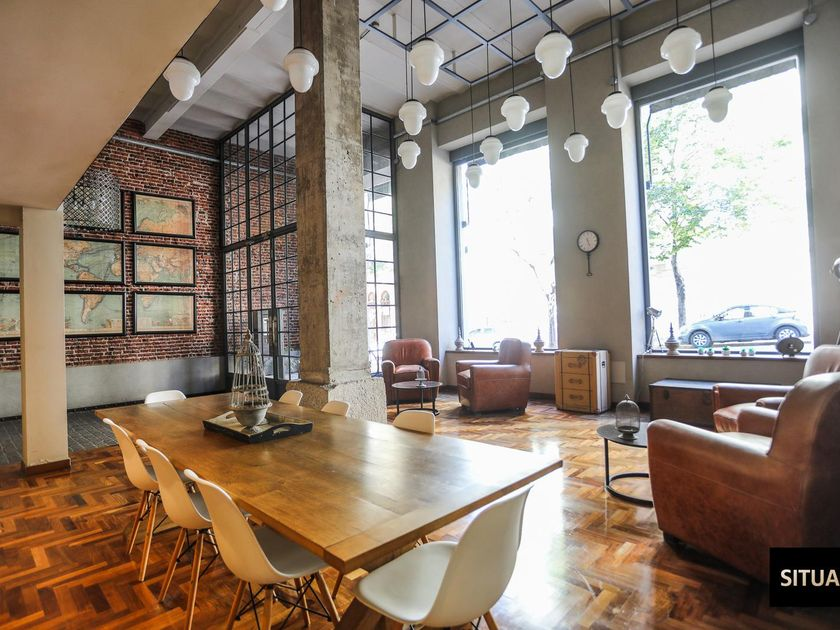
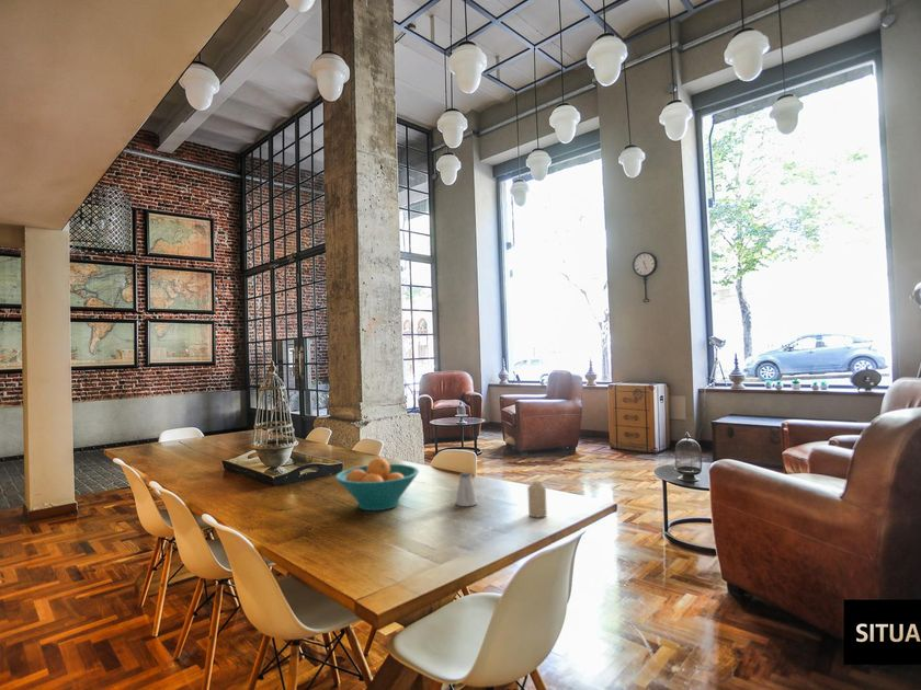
+ saltshaker (466, 487)
+ candle (536, 498)
+ fruit bowl (377, 481)
